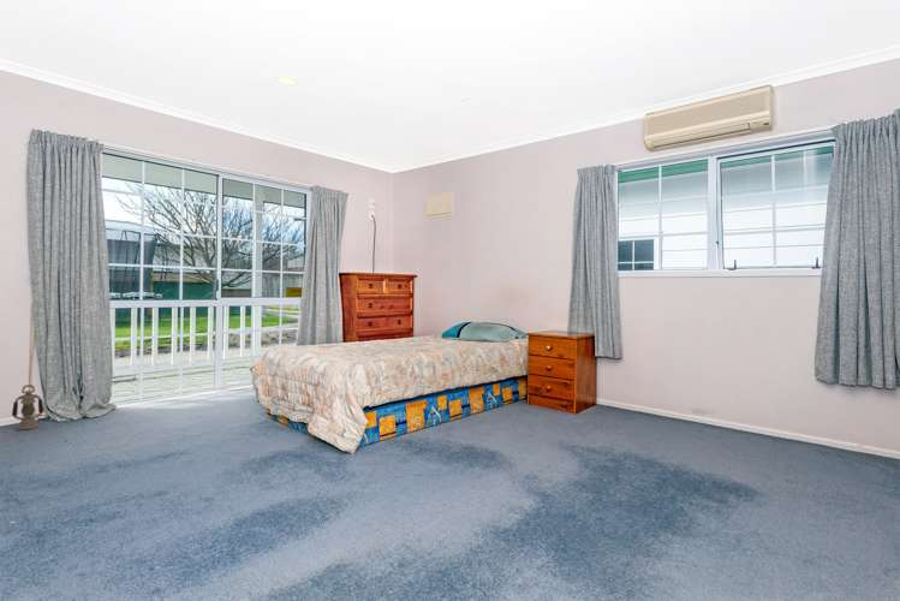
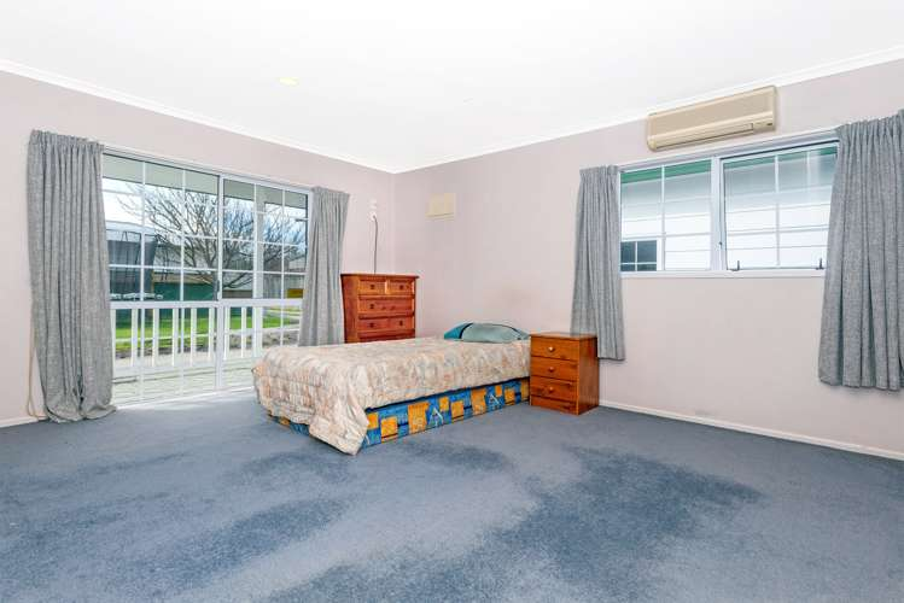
- lantern (28, 406)
